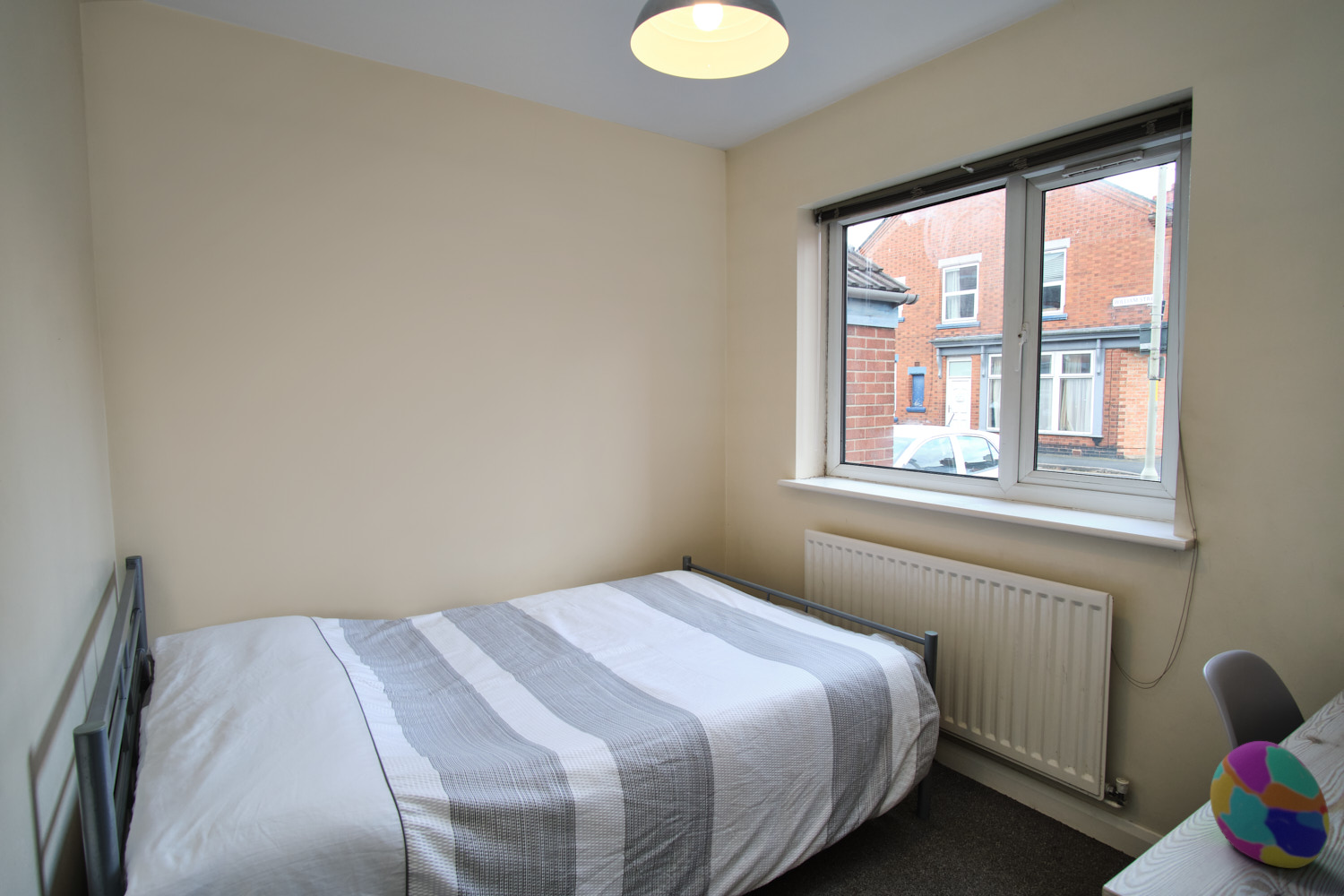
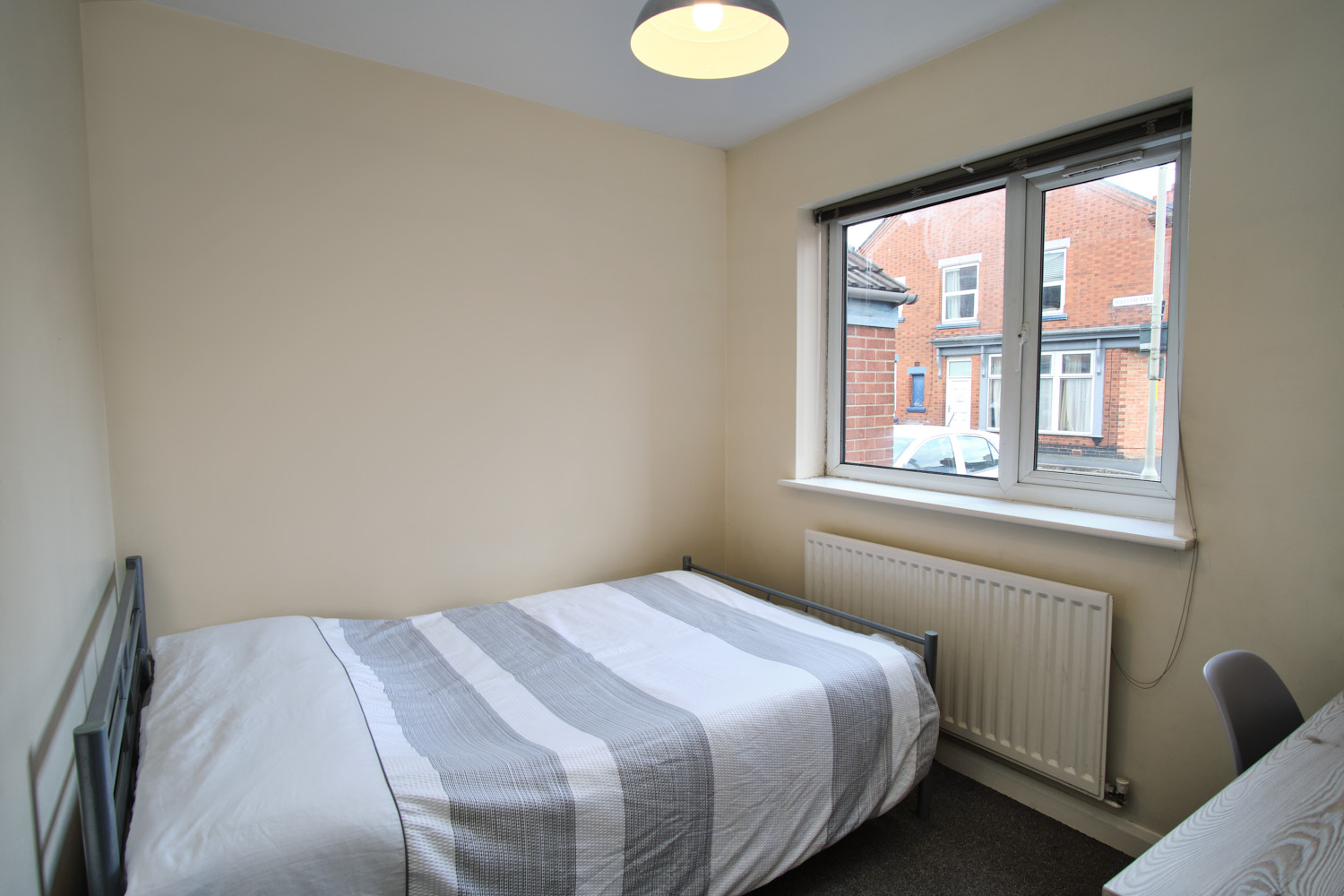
- decorative egg (1268, 797)
